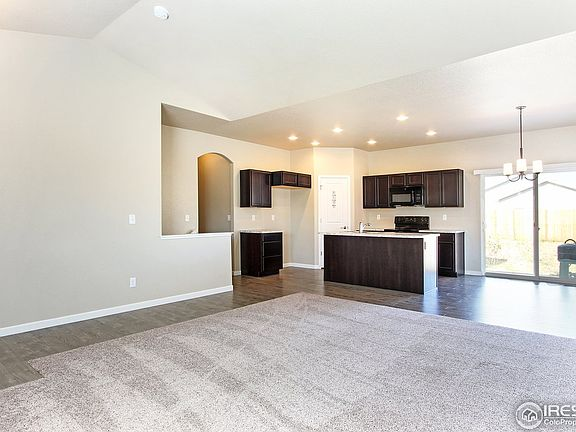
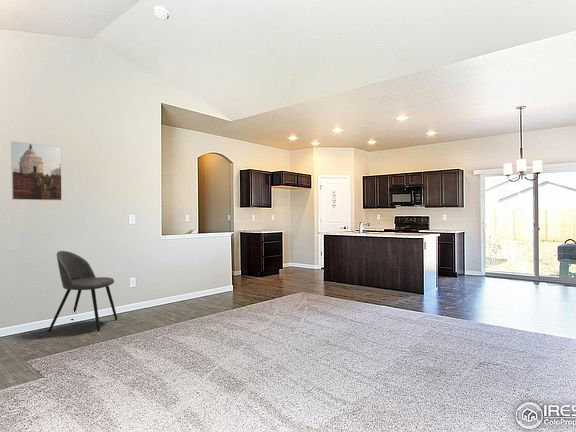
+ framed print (37, 172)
+ dining chair (85, 288)
